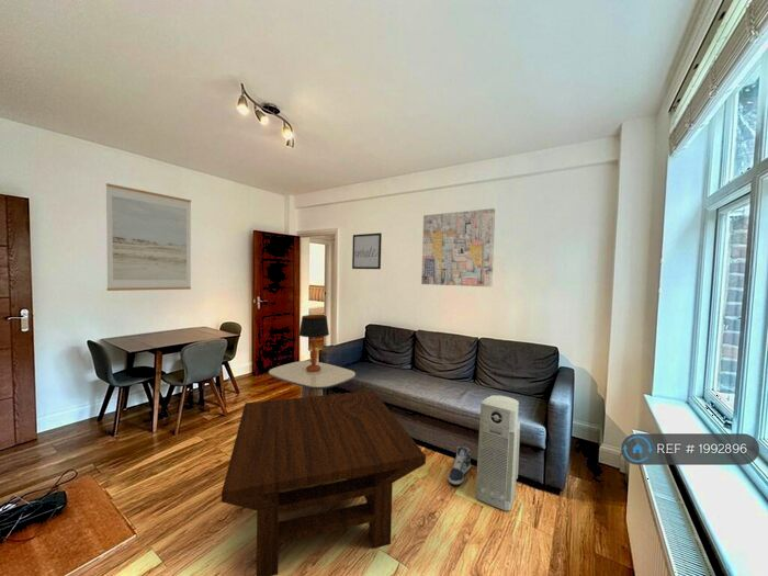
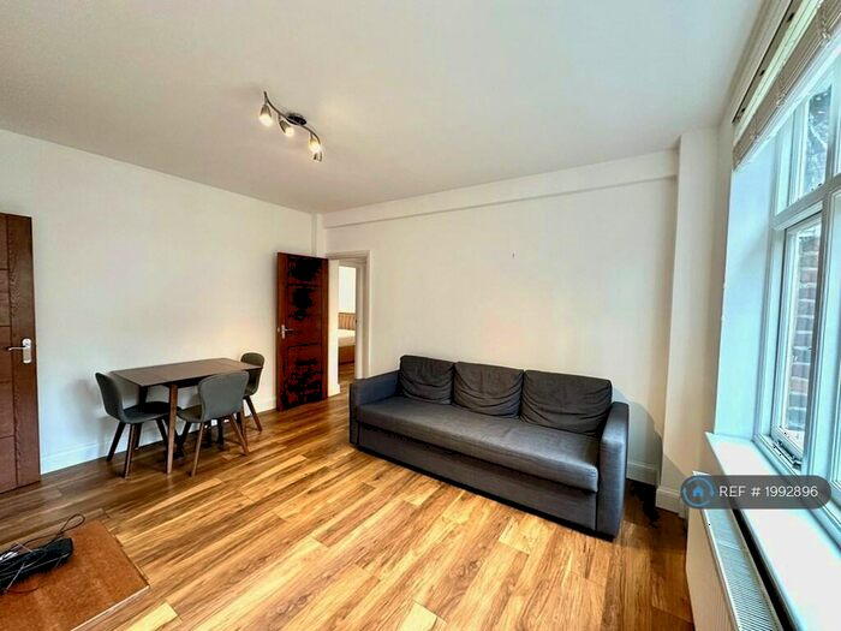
- coffee table (320, 468)
- wall art (153, 241)
- wall art (455, 249)
- table lamp (314, 342)
- air purifier (499, 445)
- sneaker (459, 463)
- wall art (365, 251)
- side table (309, 396)
